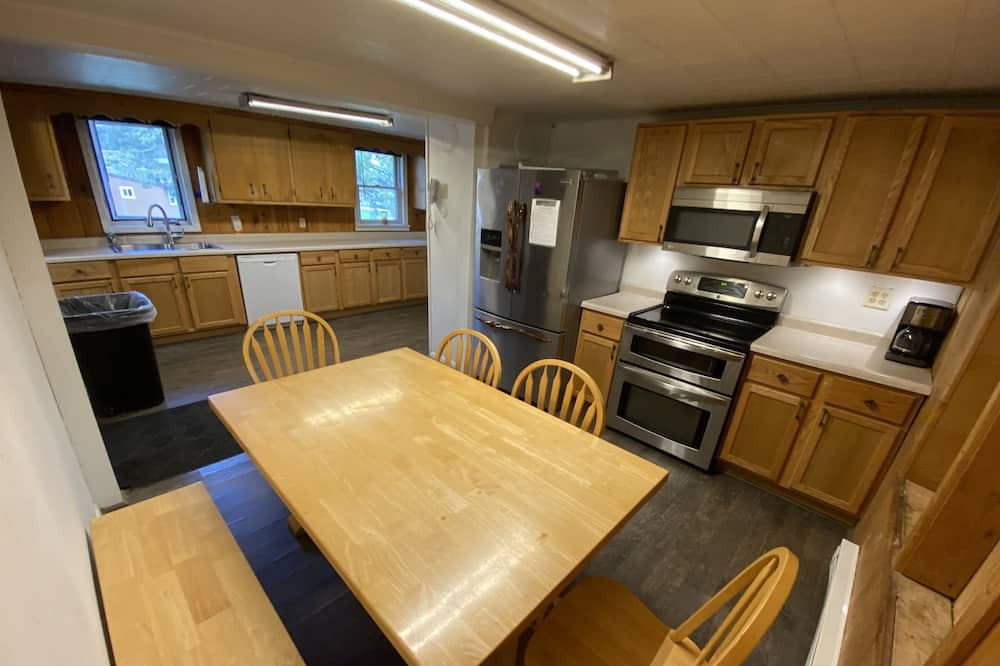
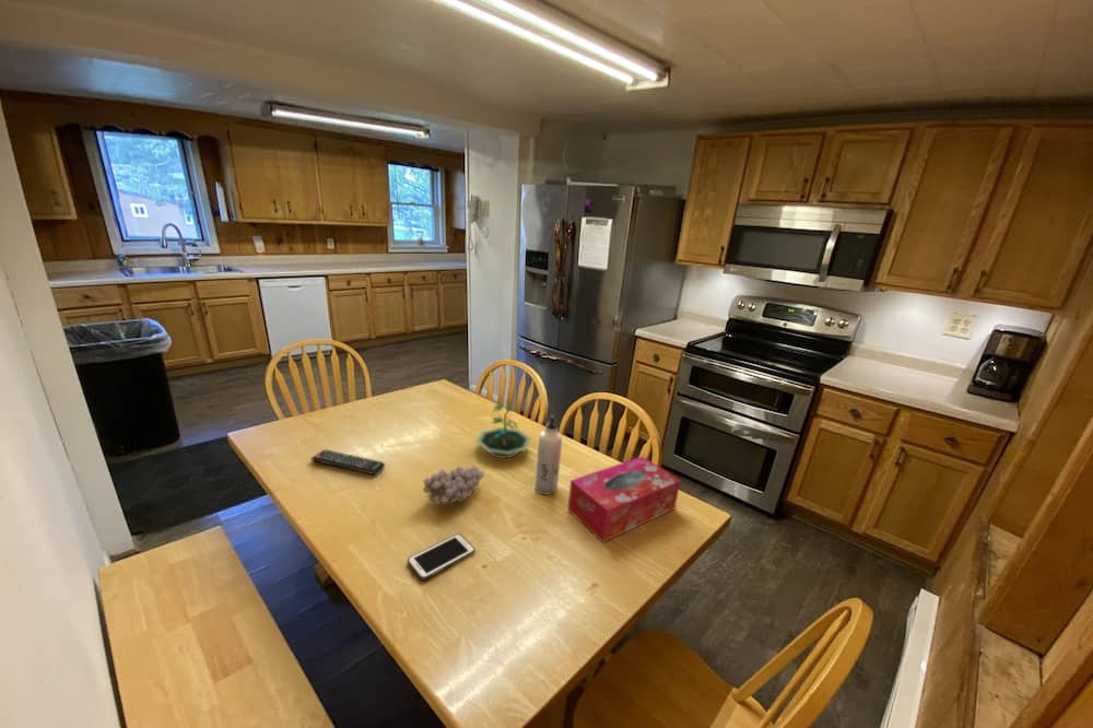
+ terrarium (505, 413)
+ water bottle (549, 453)
+ cell phone (442, 555)
+ remote control (348, 461)
+ fruit (456, 483)
+ tissue box (624, 494)
